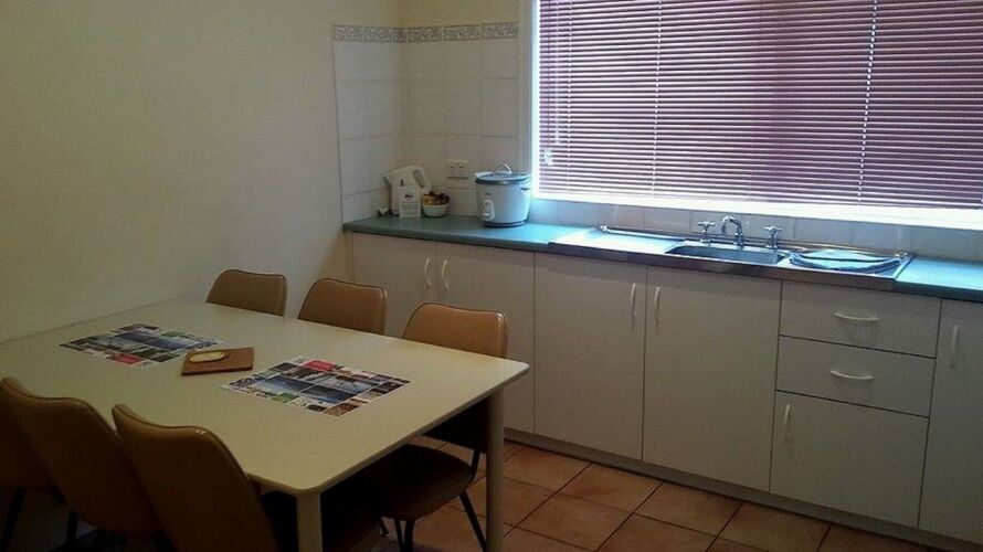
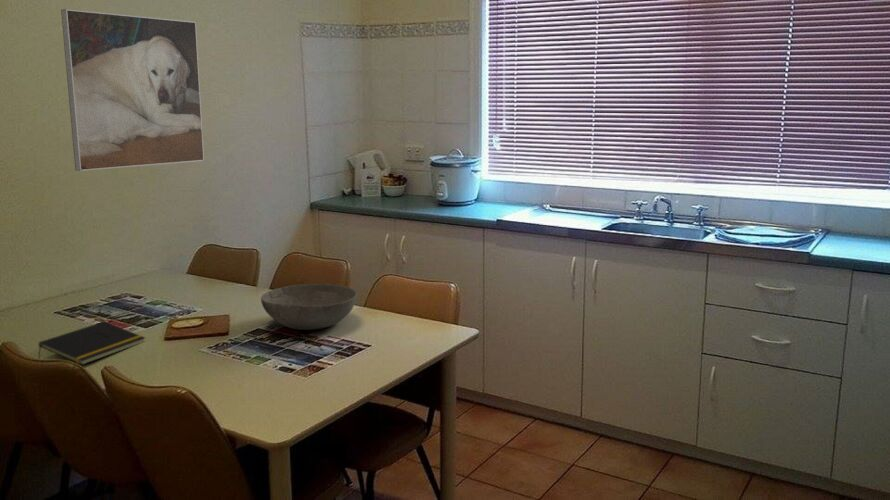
+ notepad (93, 341)
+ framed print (138, 92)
+ bowl (309, 309)
